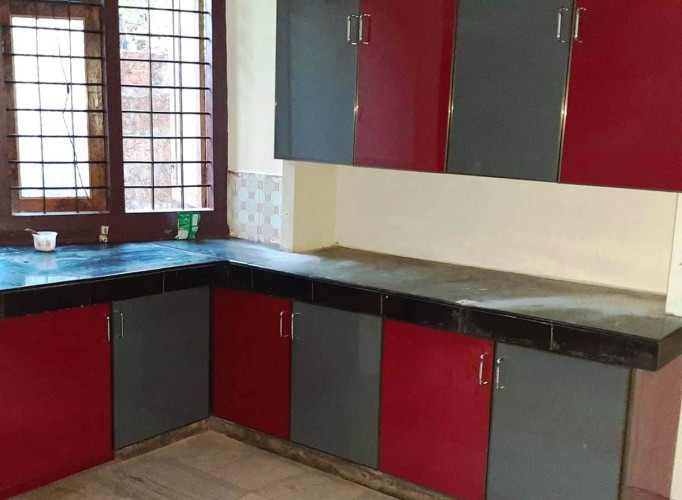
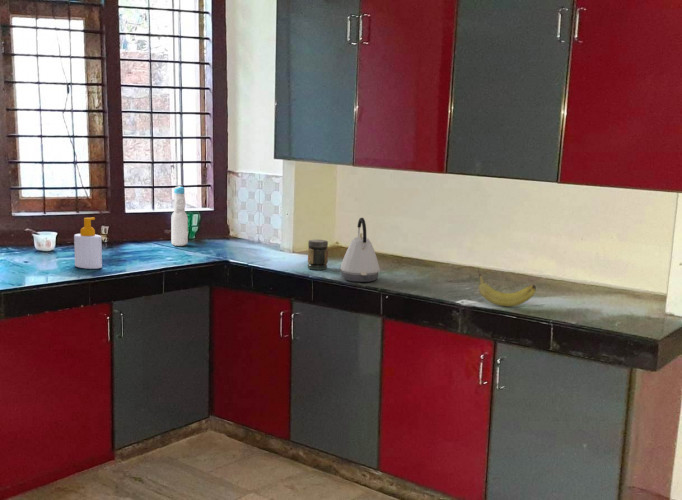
+ bottle (179, 215)
+ fruit (505, 293)
+ jar (317, 254)
+ kettle (360, 248)
+ soap bottle (87, 242)
